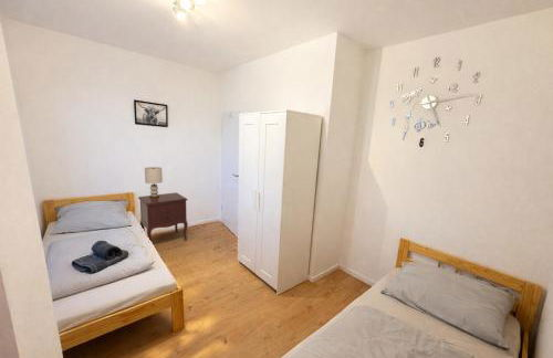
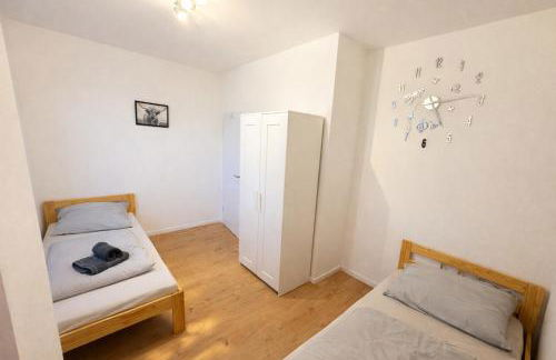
- lamp (154, 181)
- nightstand (164, 219)
